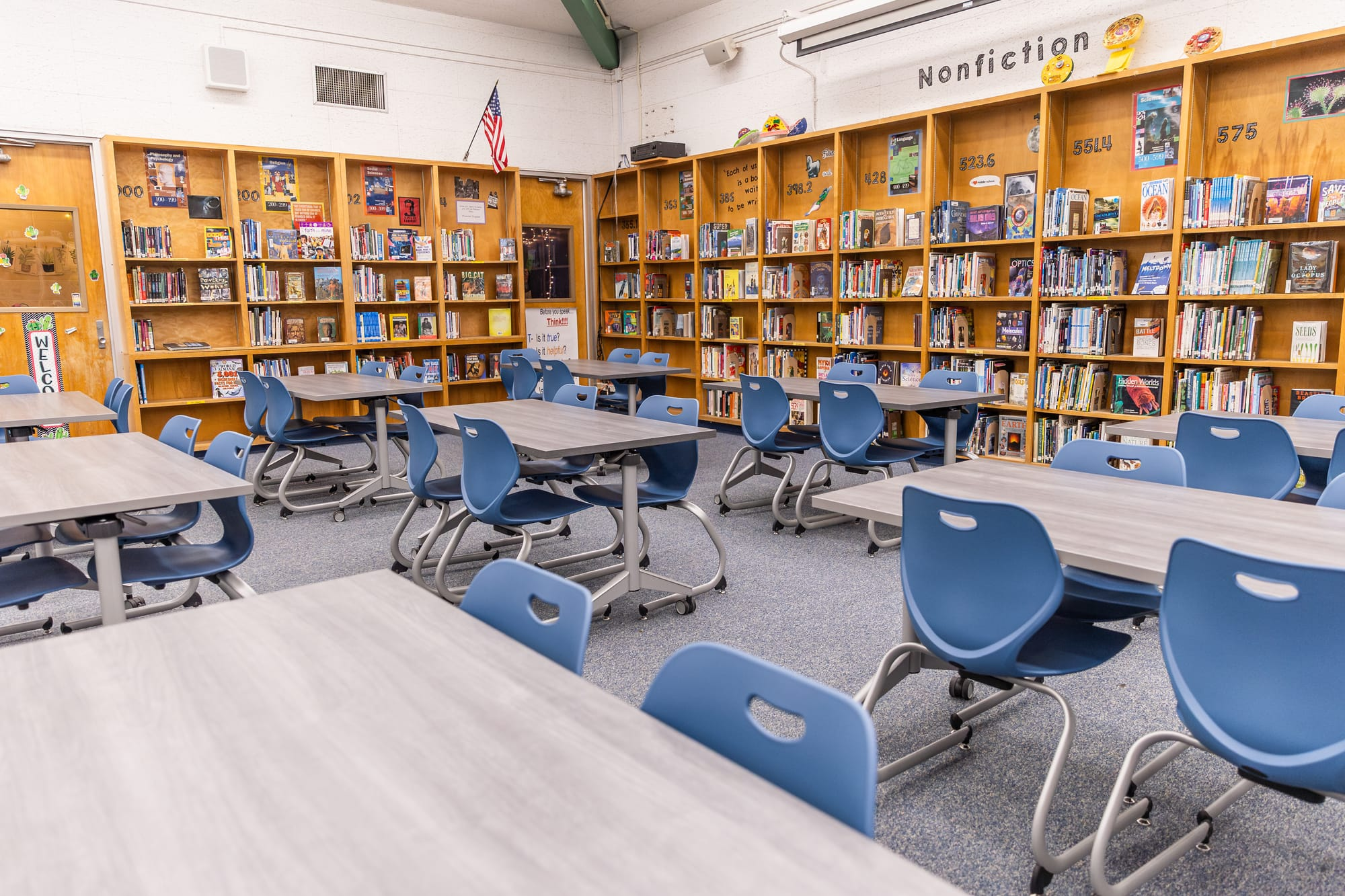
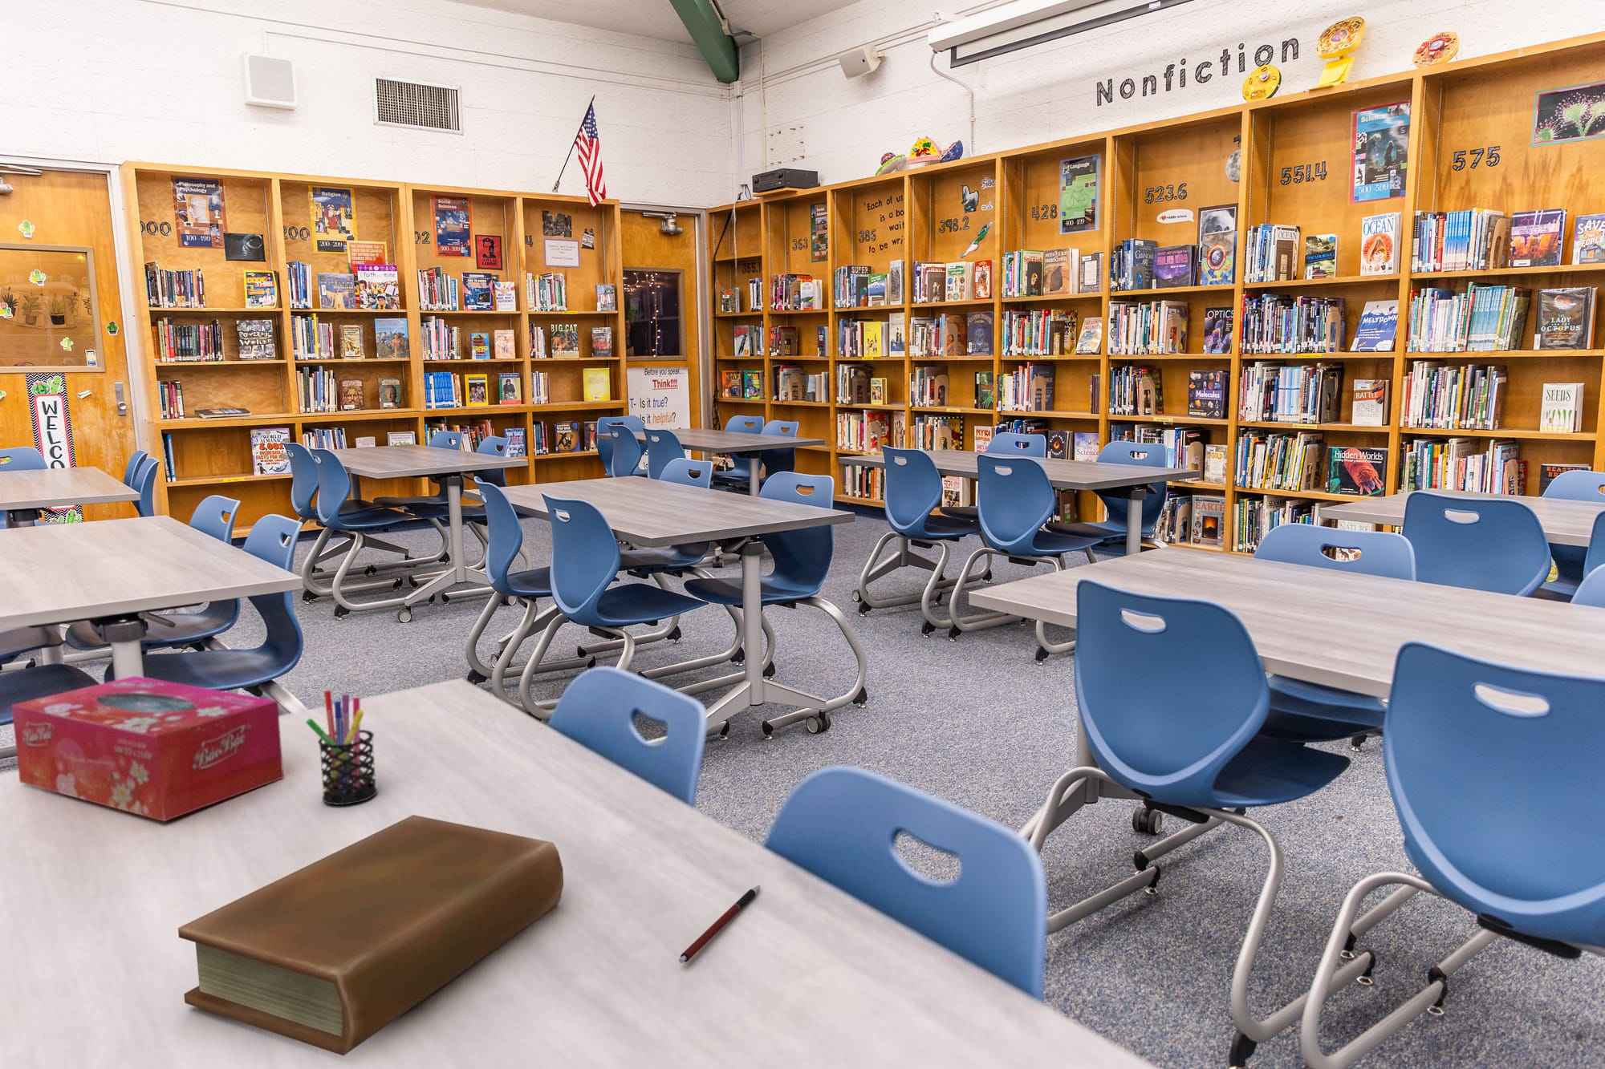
+ book (388, 917)
+ tissue box (148, 741)
+ pen holder (339, 746)
+ pen (723, 920)
